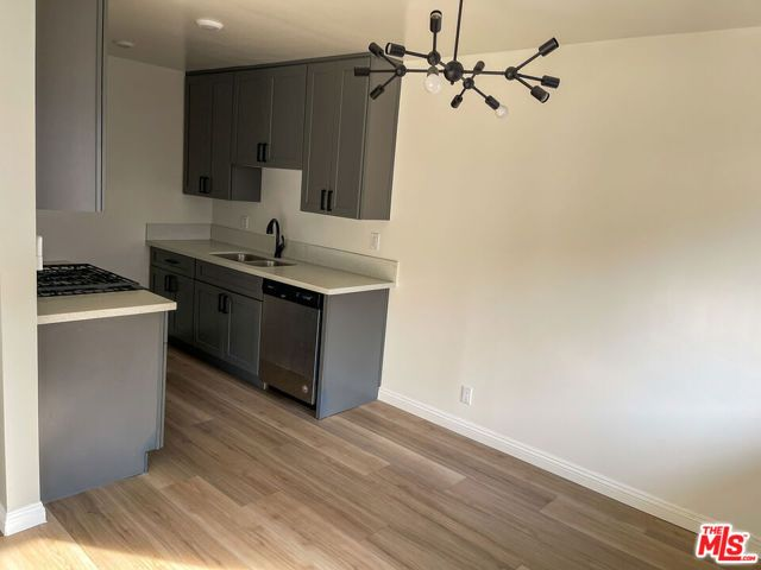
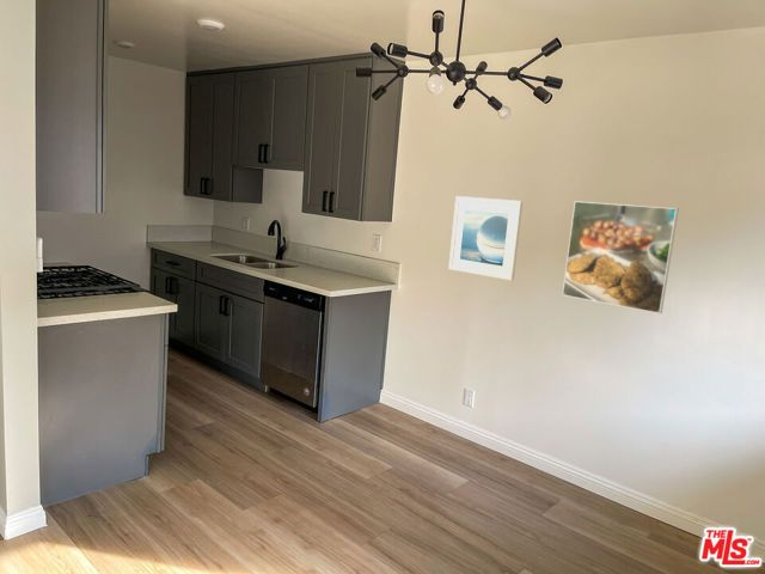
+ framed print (483, 237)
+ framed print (616, 255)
